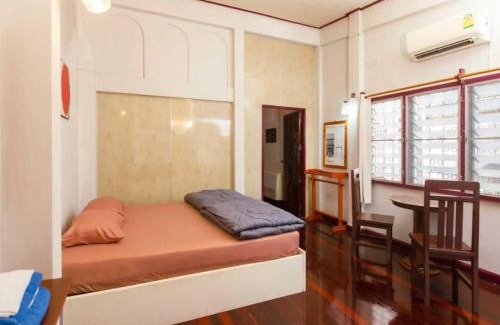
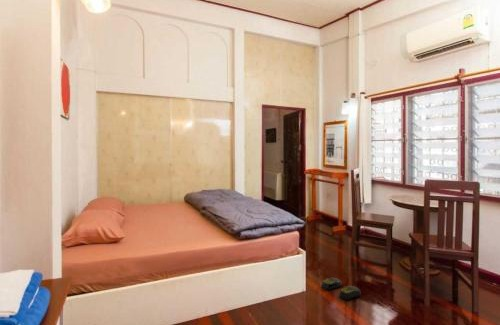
+ slippers (340, 286)
